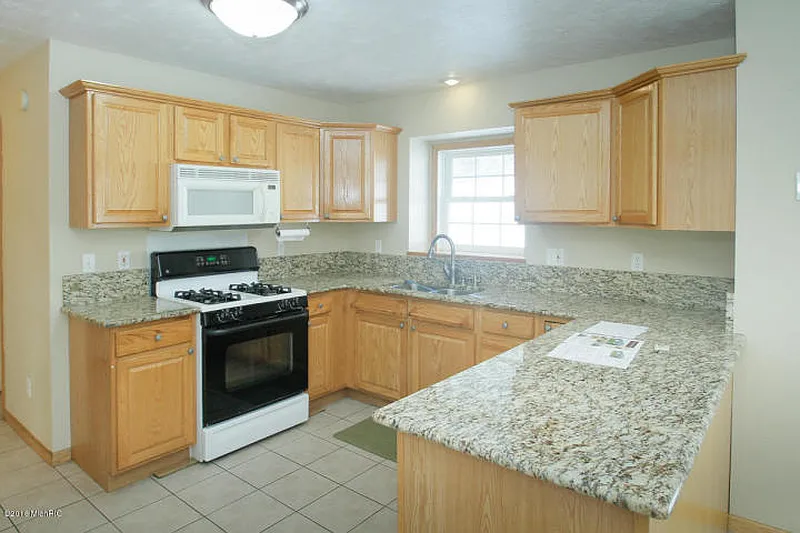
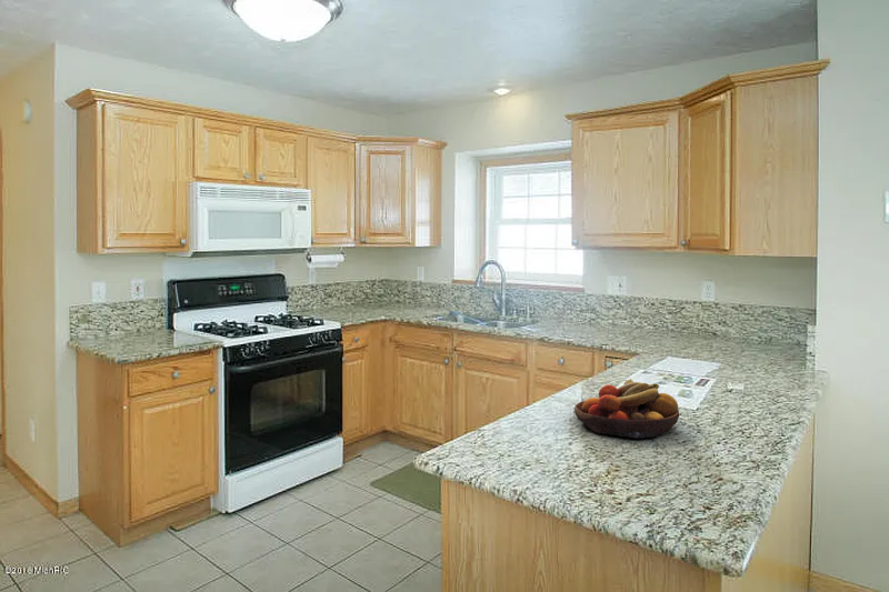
+ fruit bowl (625, 403)
